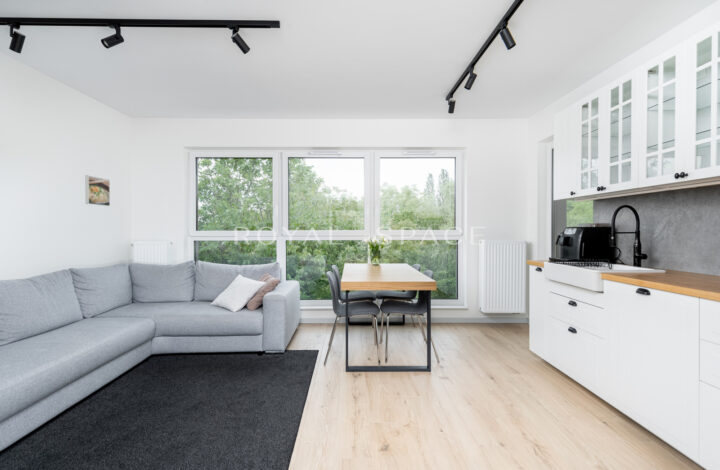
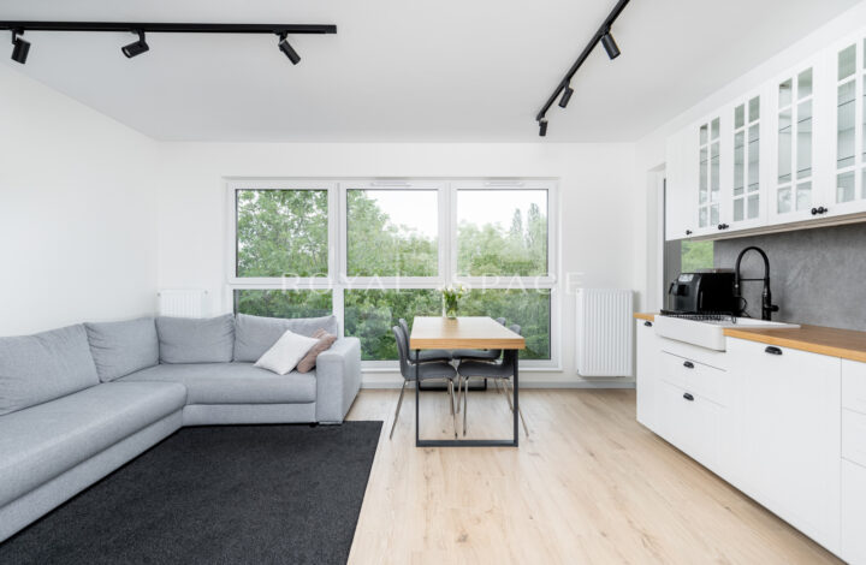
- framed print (98, 191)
